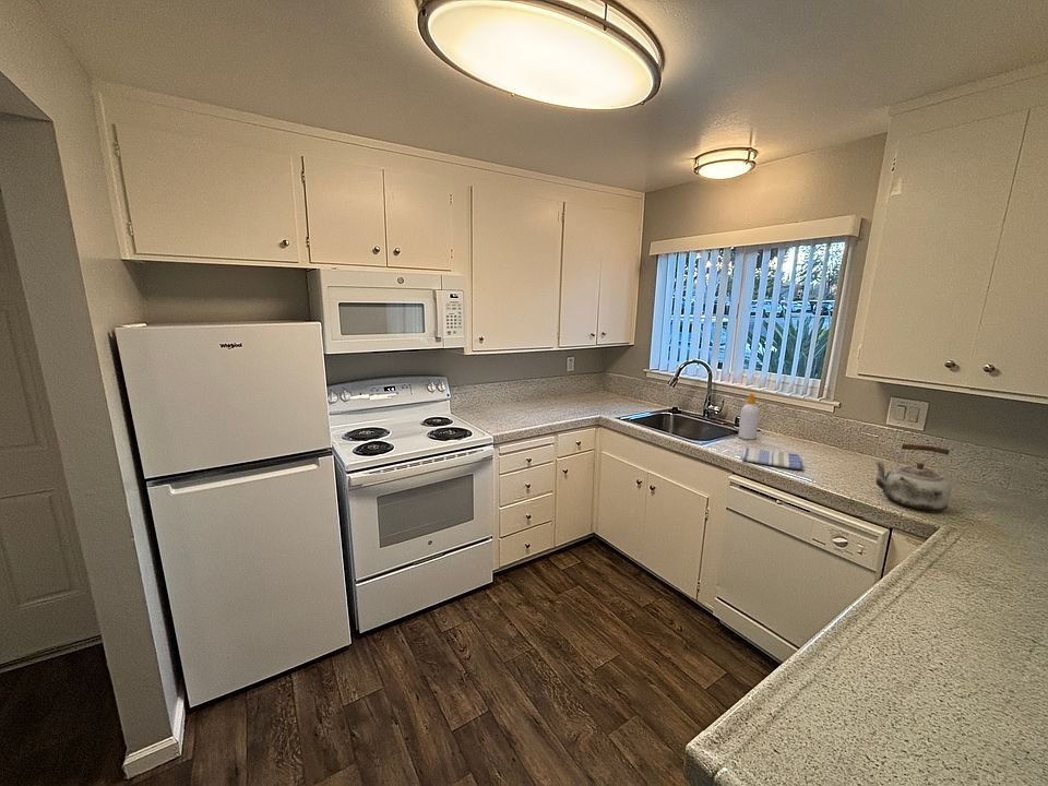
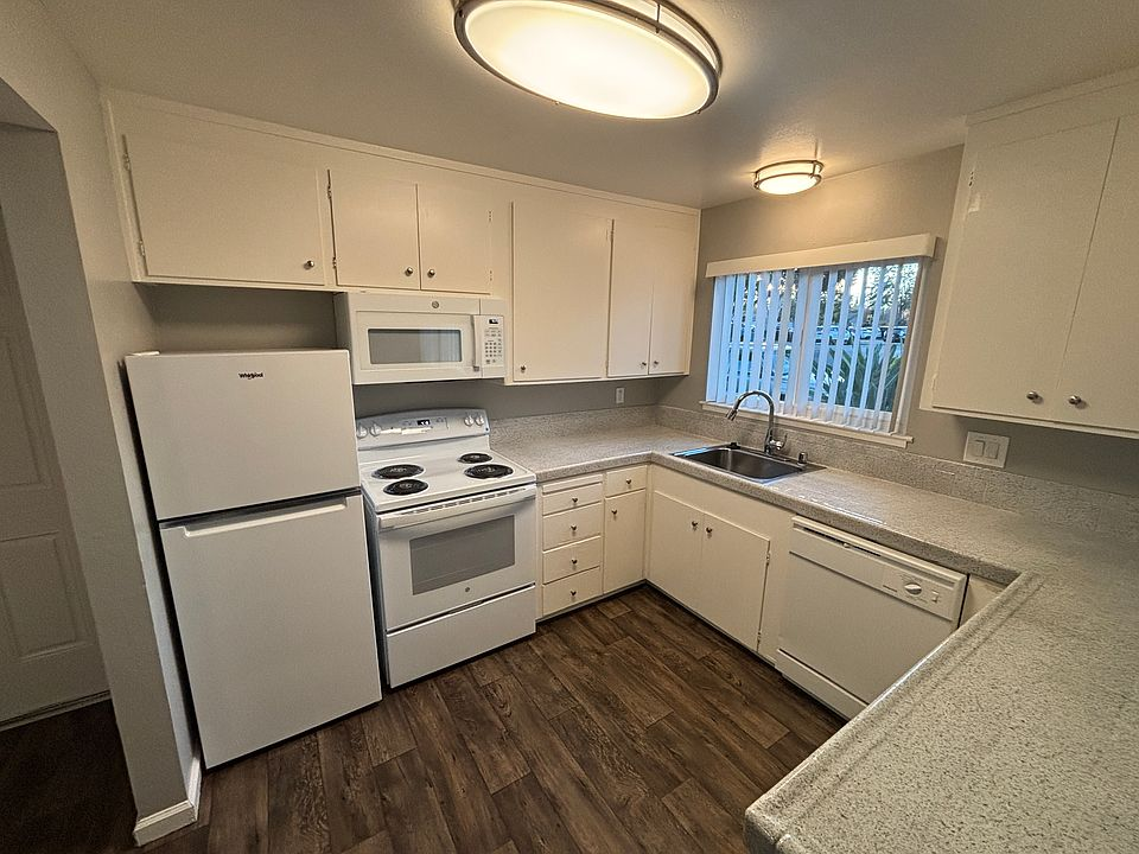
- dish towel (770, 457)
- kettle (910, 473)
- soap bottle (749, 415)
